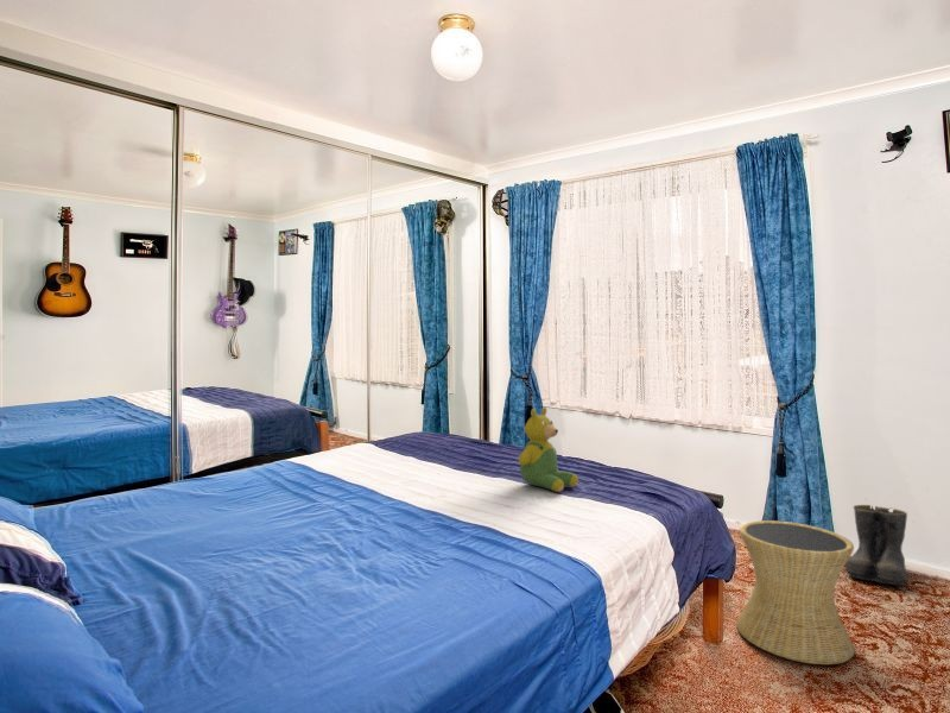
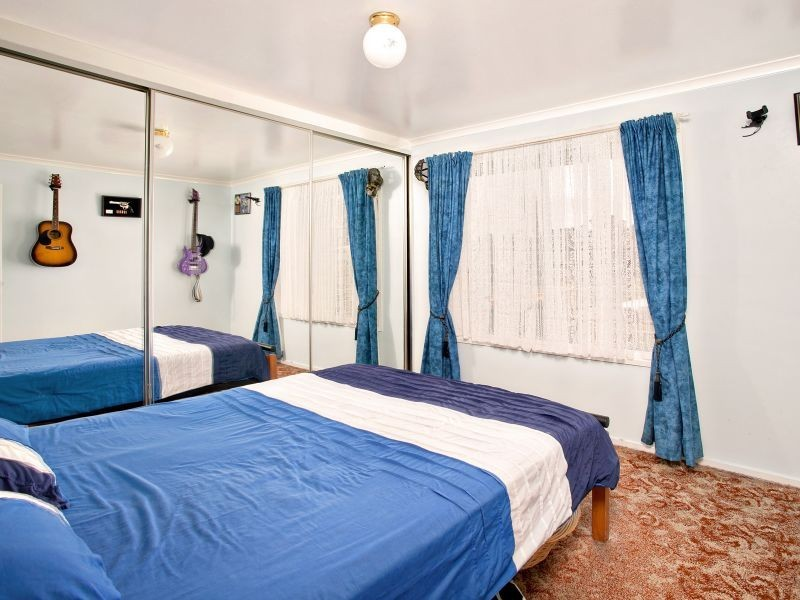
- teddy bear (547, 447)
- side table (793, 586)
- boots (876, 542)
